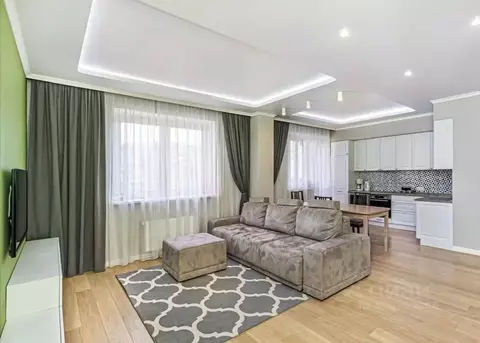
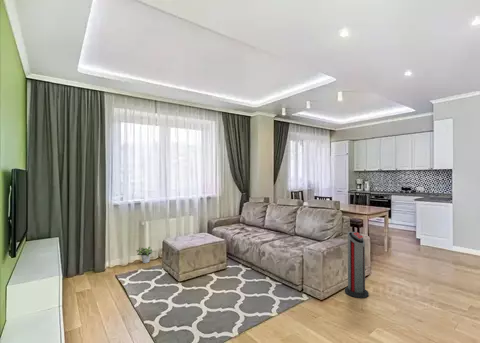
+ potted plant (144, 254)
+ air purifier (356, 262)
